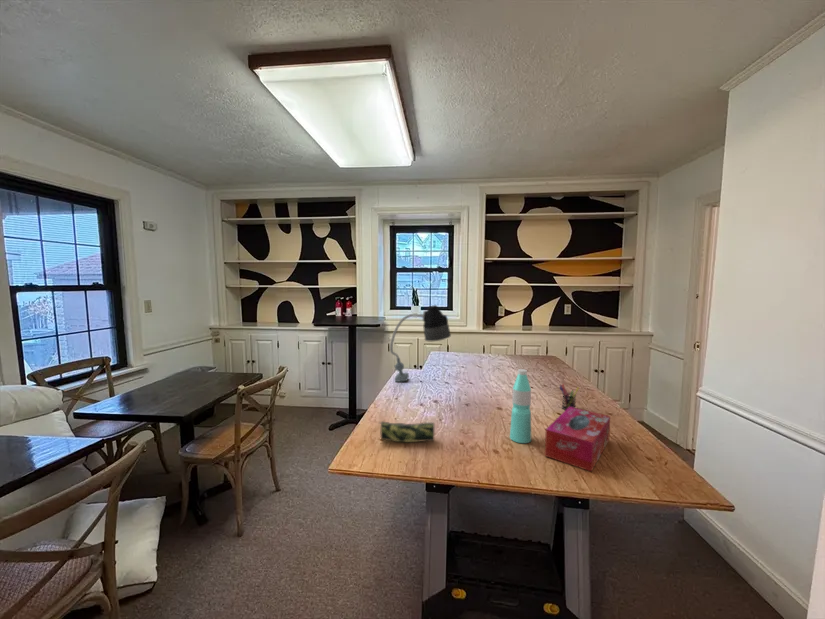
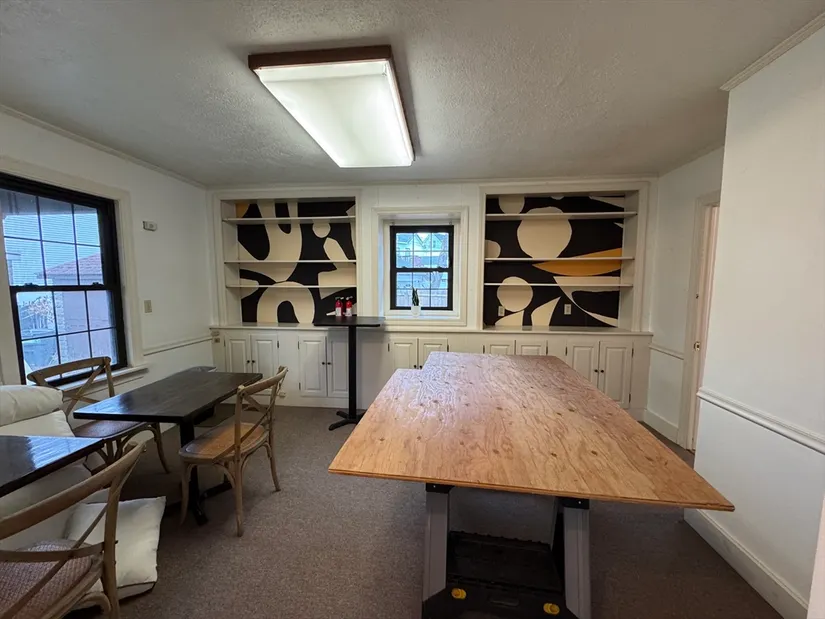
- tissue box (579, 435)
- water bottle (521, 404)
- pen holder (568, 396)
- pencil case (406, 431)
- desk lamp (425, 340)
